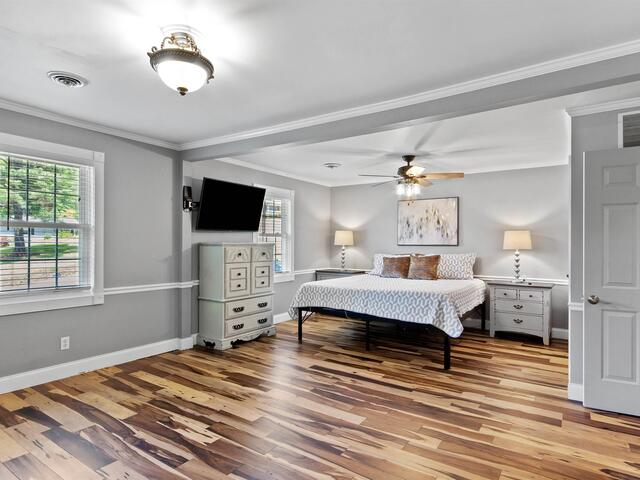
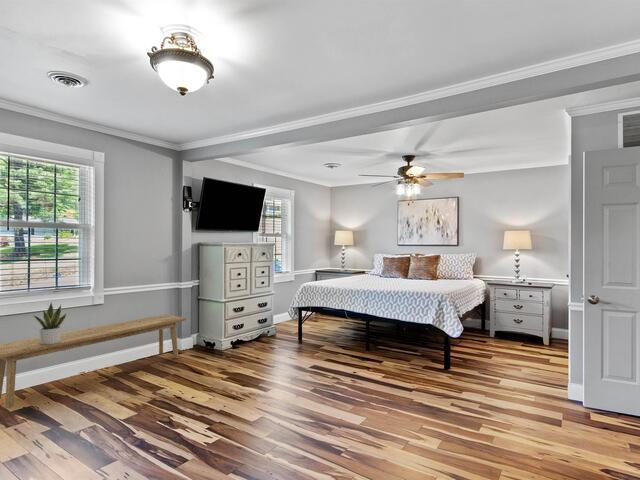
+ potted plant (49, 322)
+ bench (95, 343)
